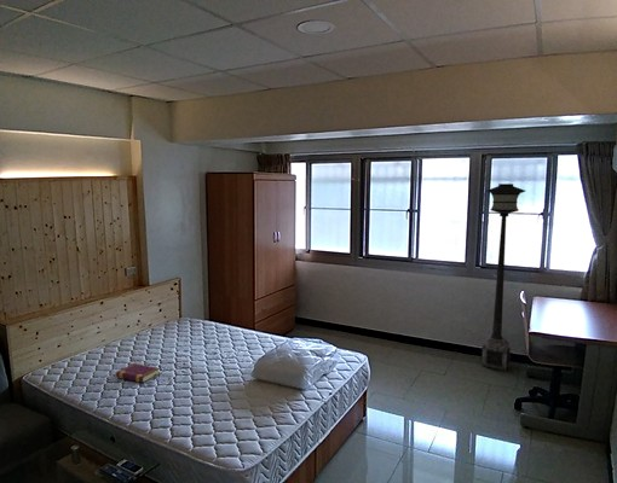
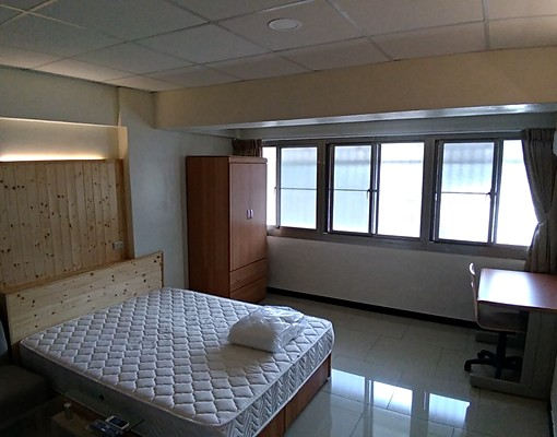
- book (138, 372)
- floor lamp (500, 277)
